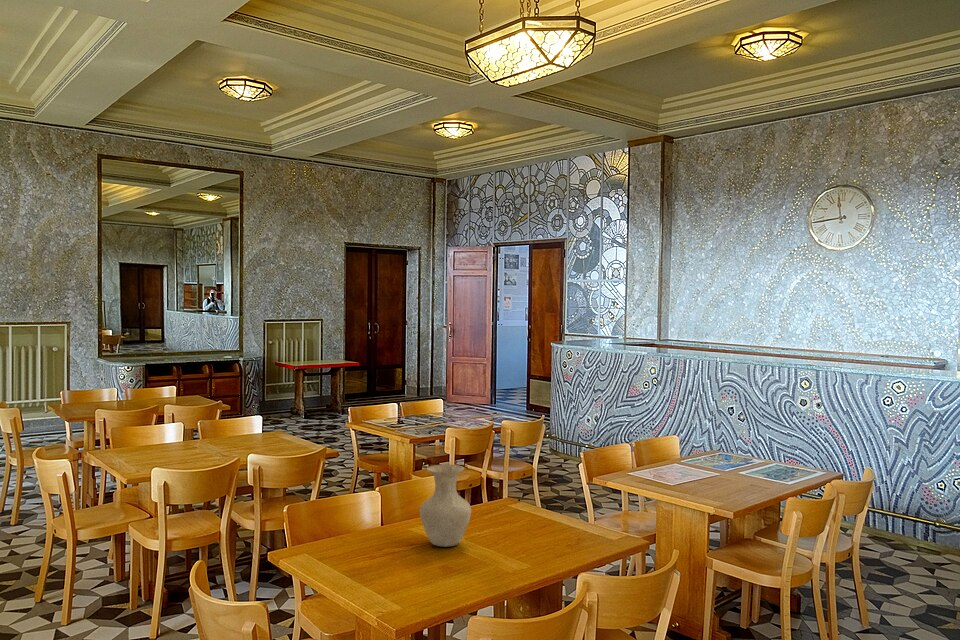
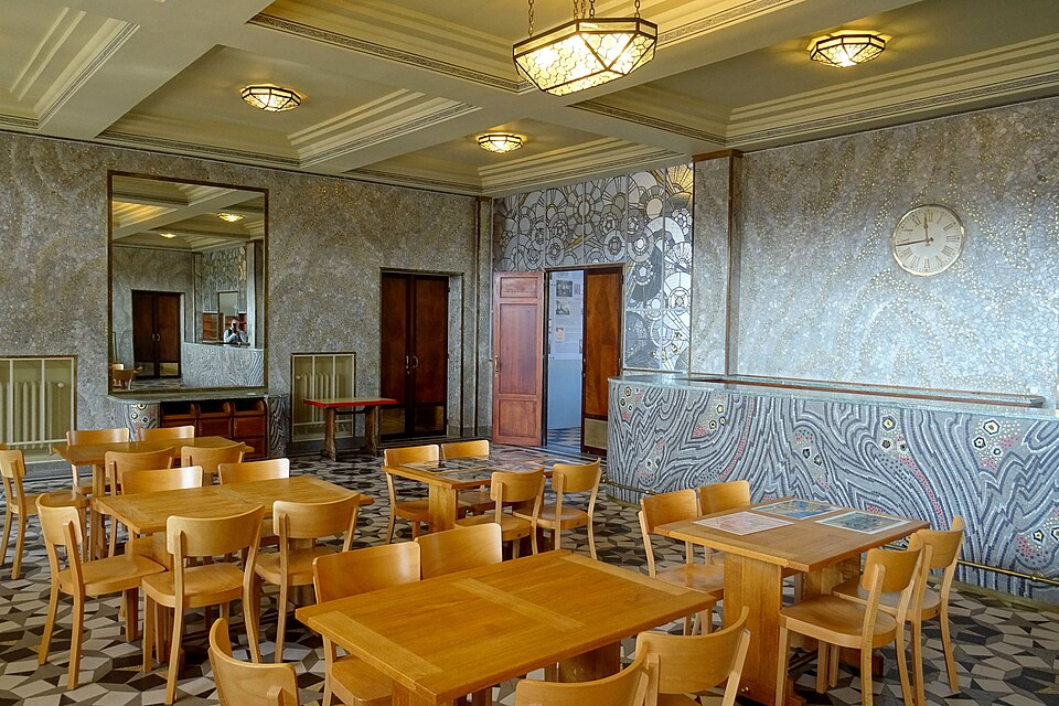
- vase (445, 505)
